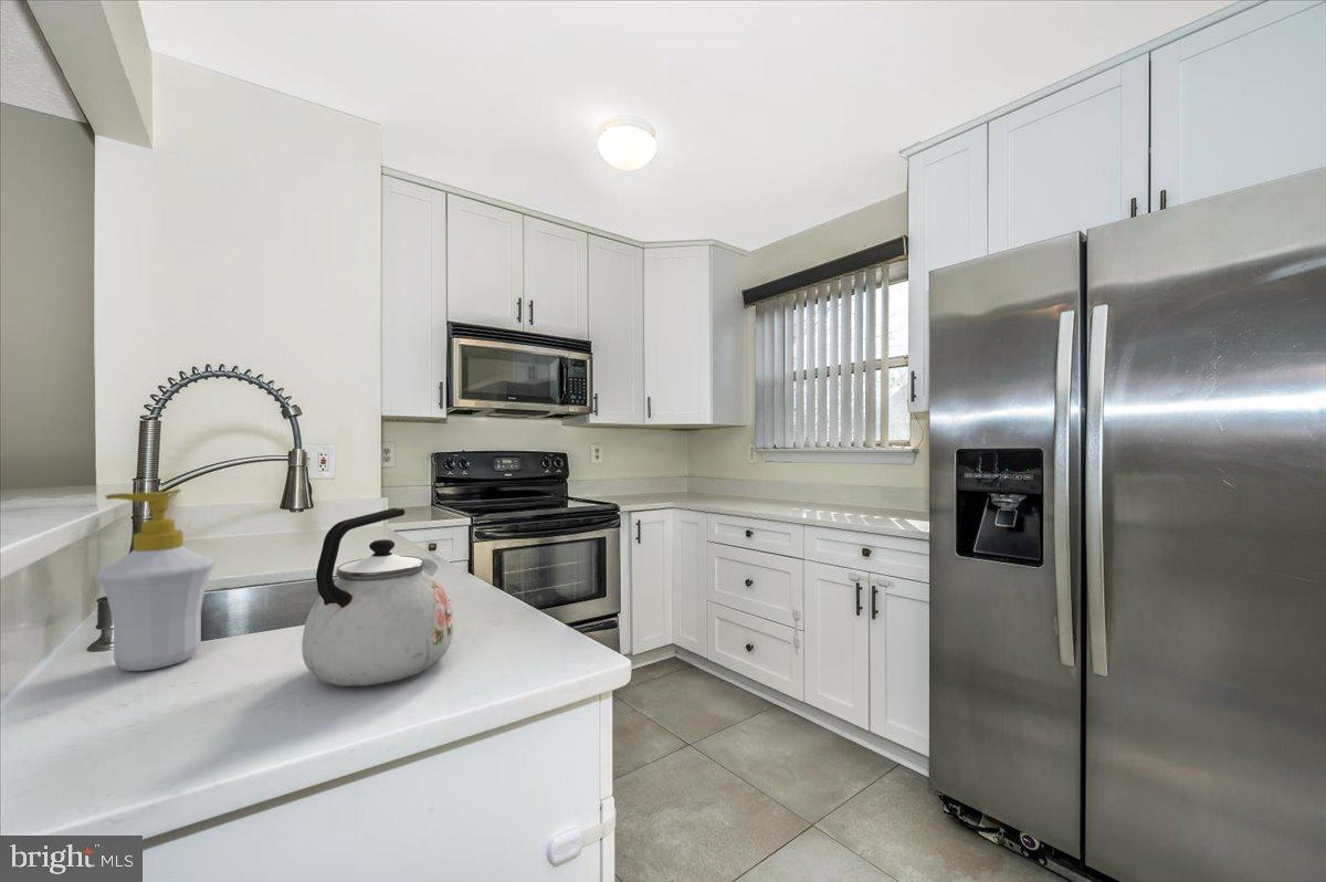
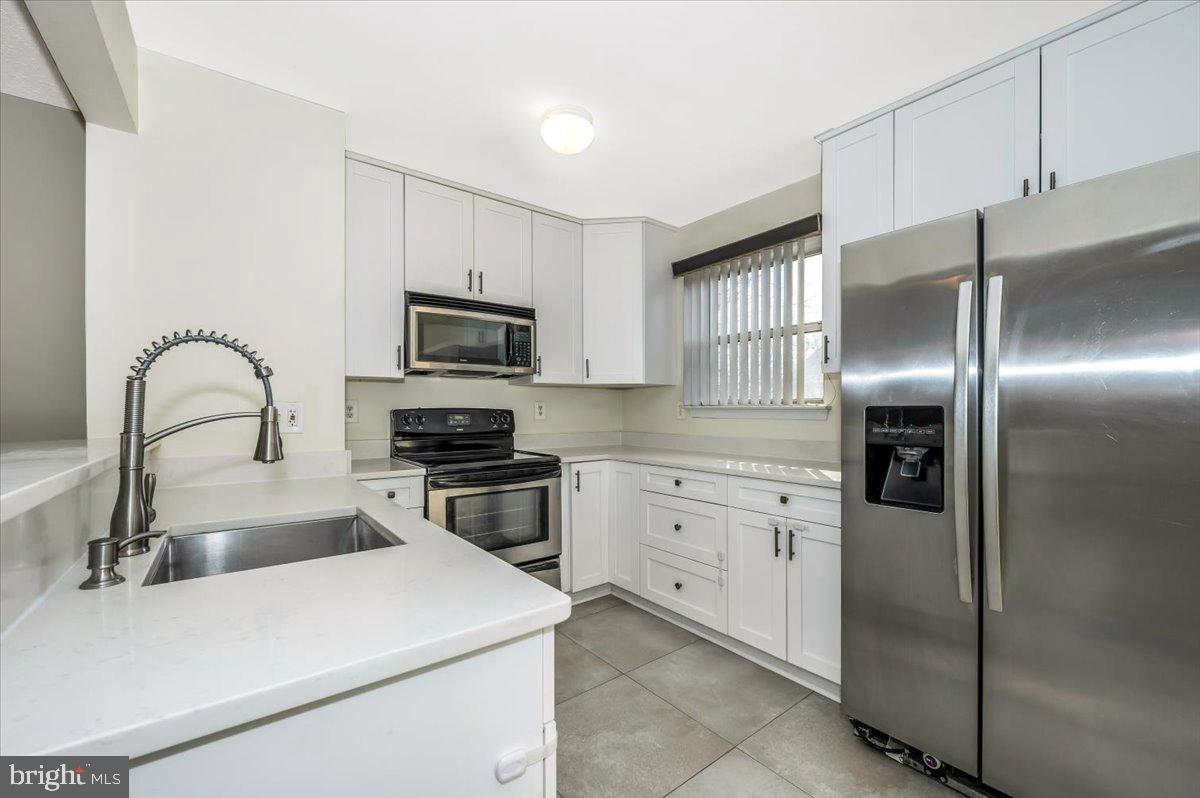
- soap bottle (158, 576)
- kettle (382, 588)
